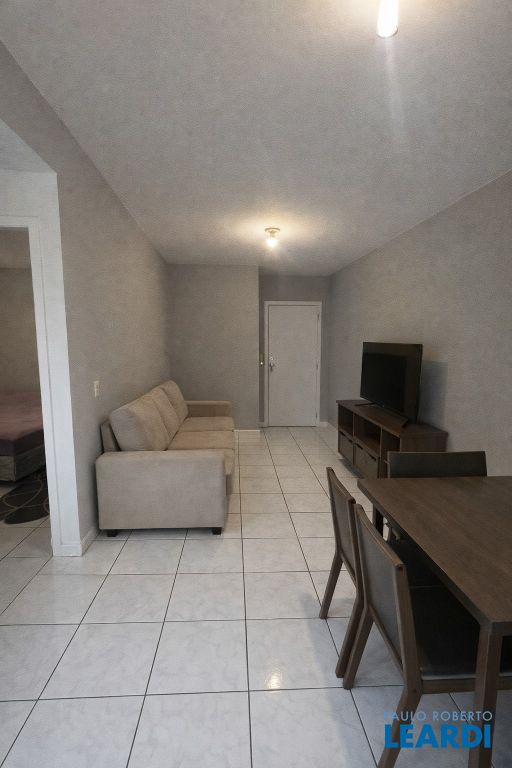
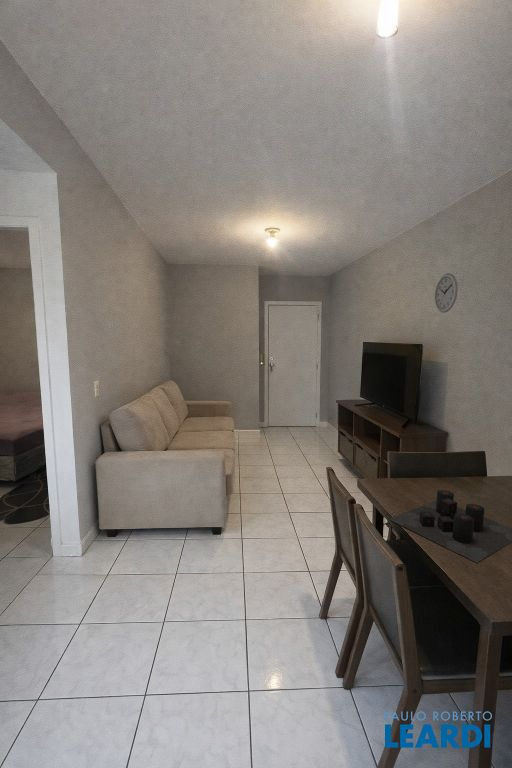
+ wall clock (444, 293)
+ candle (455, 515)
